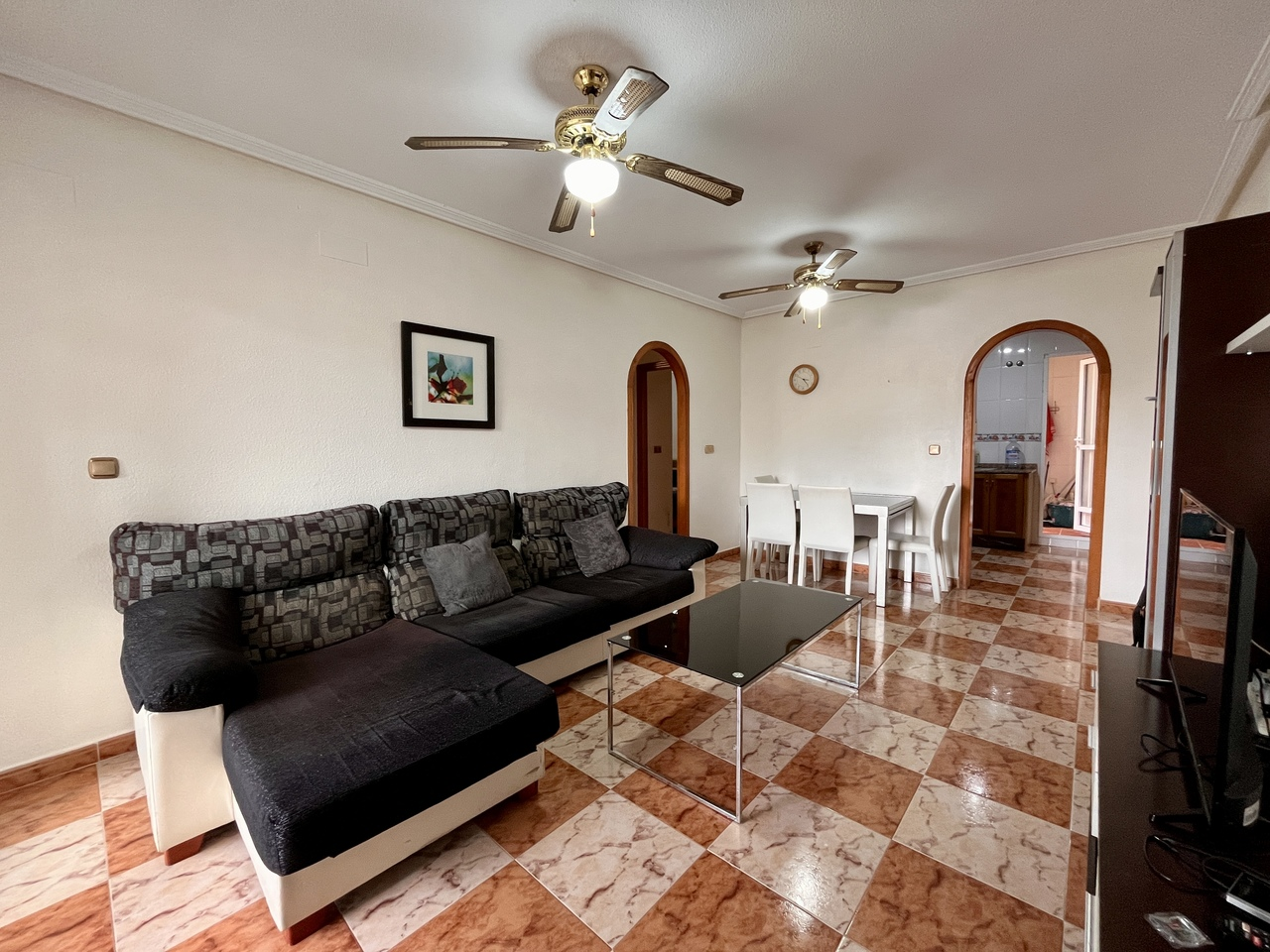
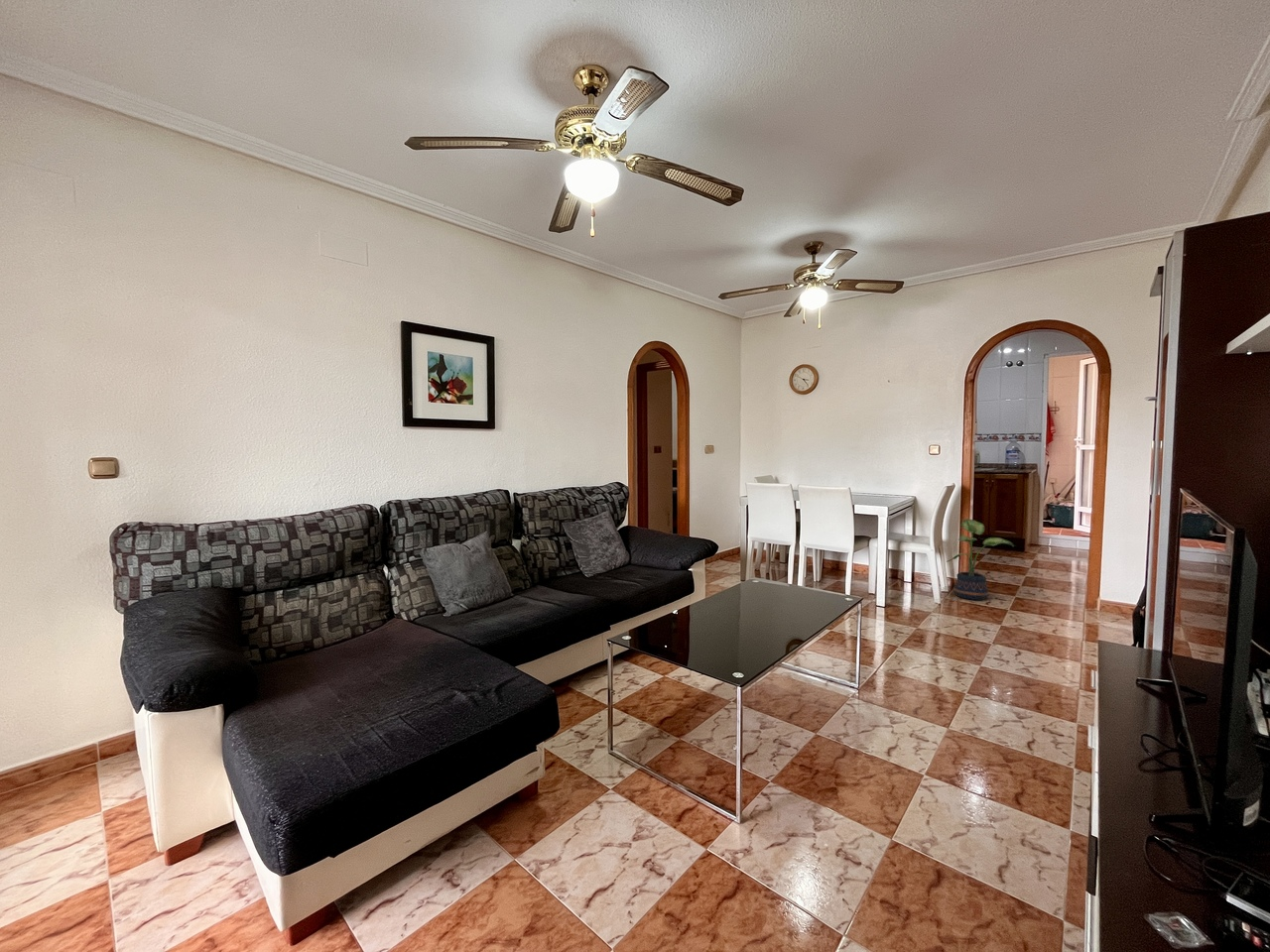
+ potted plant (975, 559)
